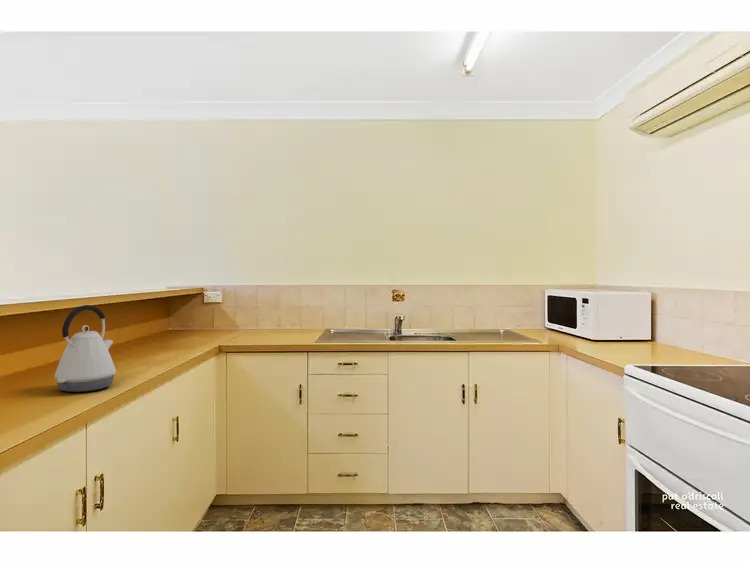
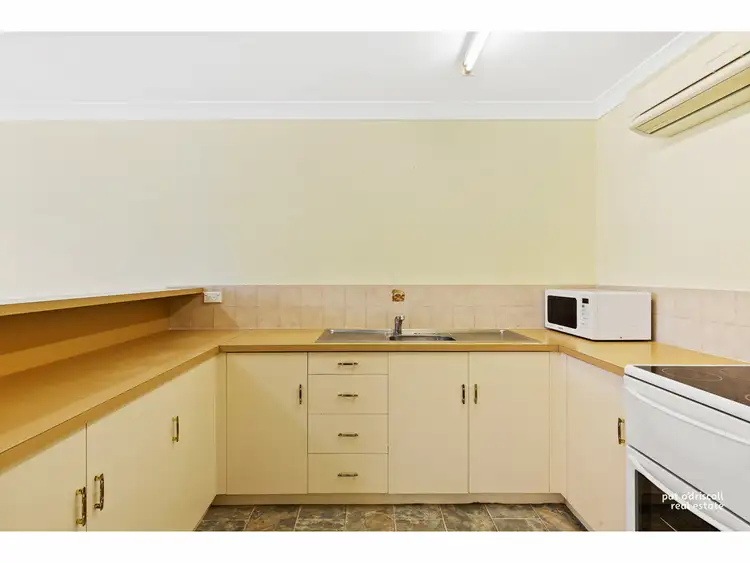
- kettle (87, 346)
